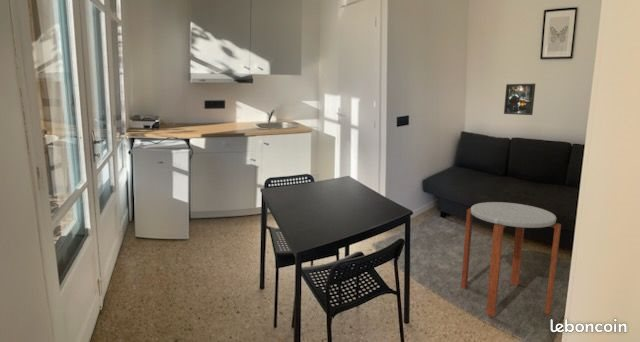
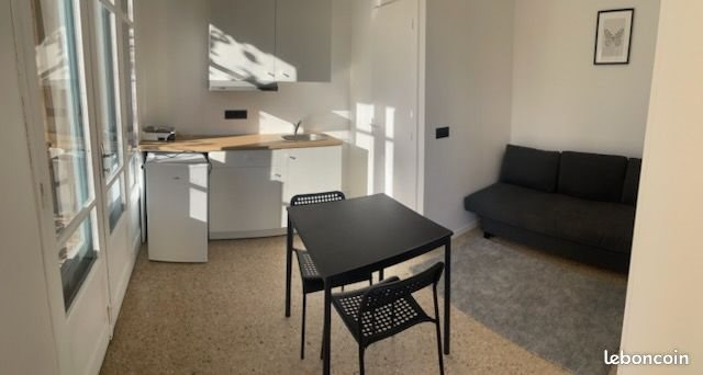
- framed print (519, 99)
- side table (513, 256)
